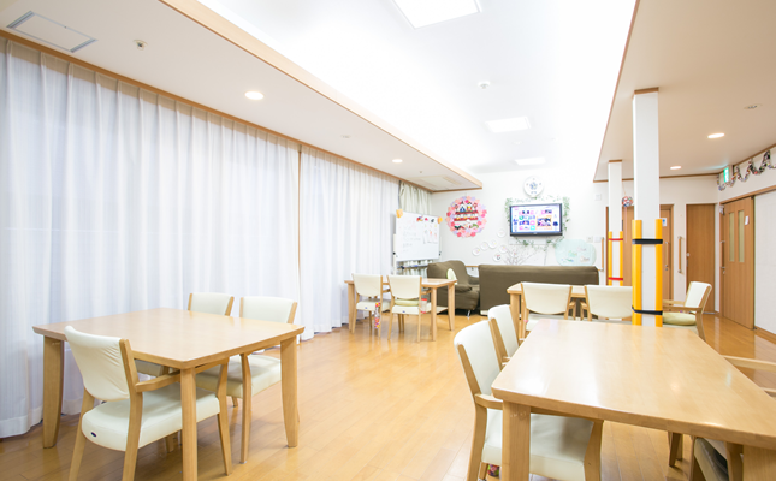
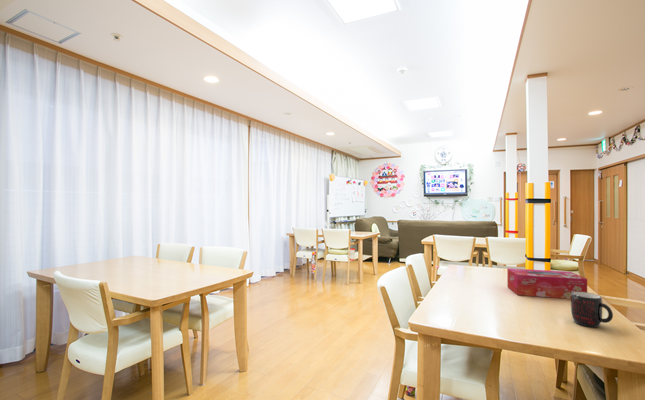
+ mug (591, 310)
+ tissue box (544, 283)
